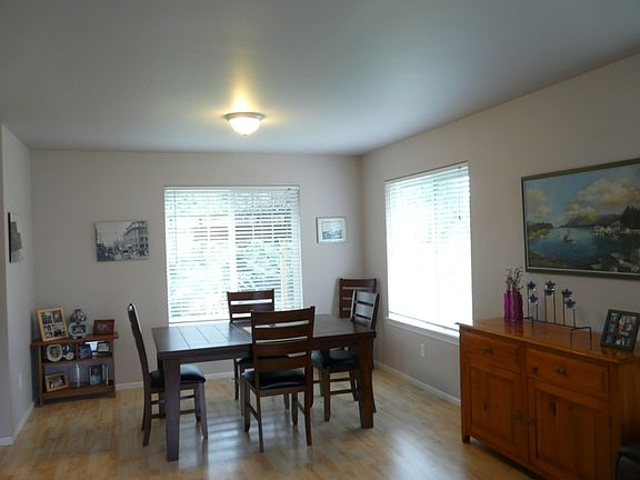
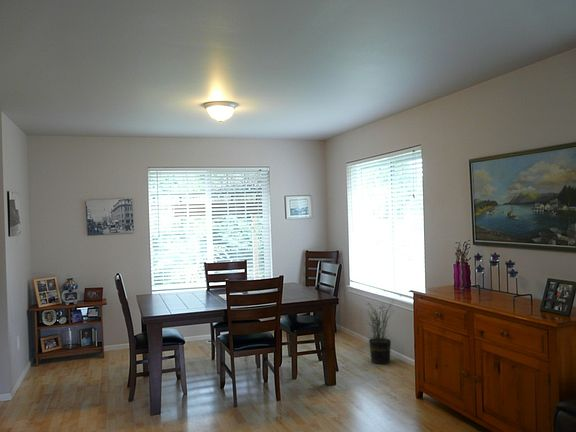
+ potted plant (380, 330)
